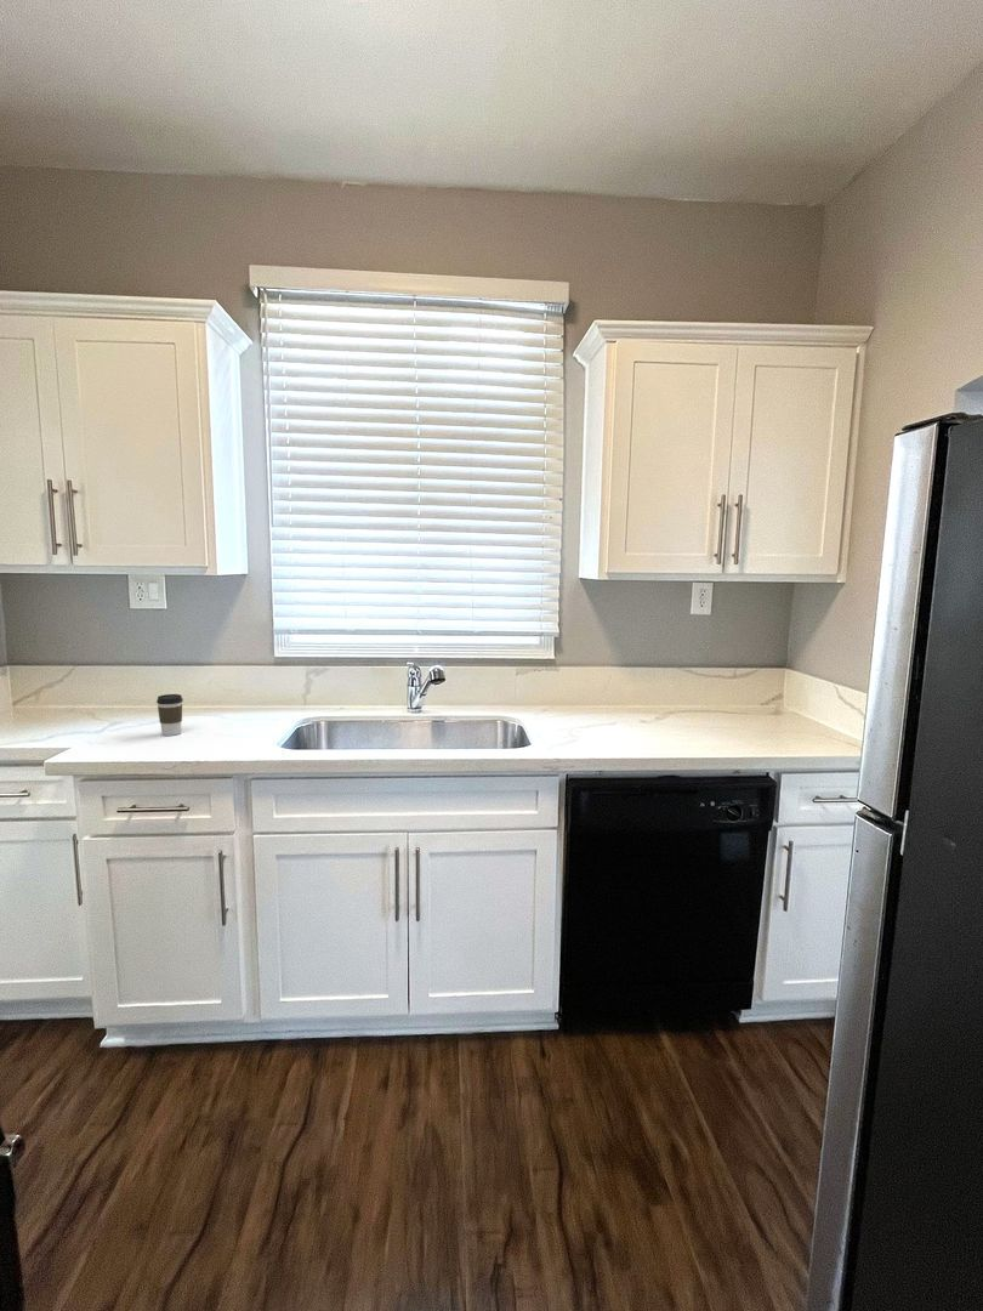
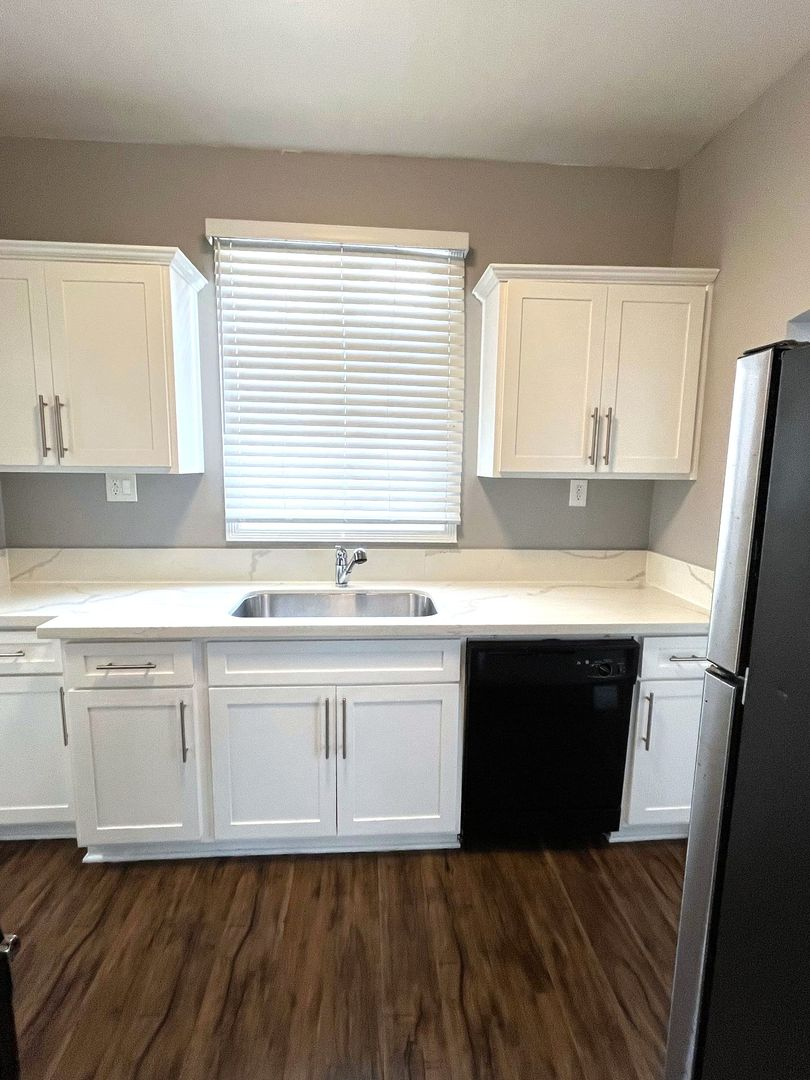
- coffee cup (170, 714)
